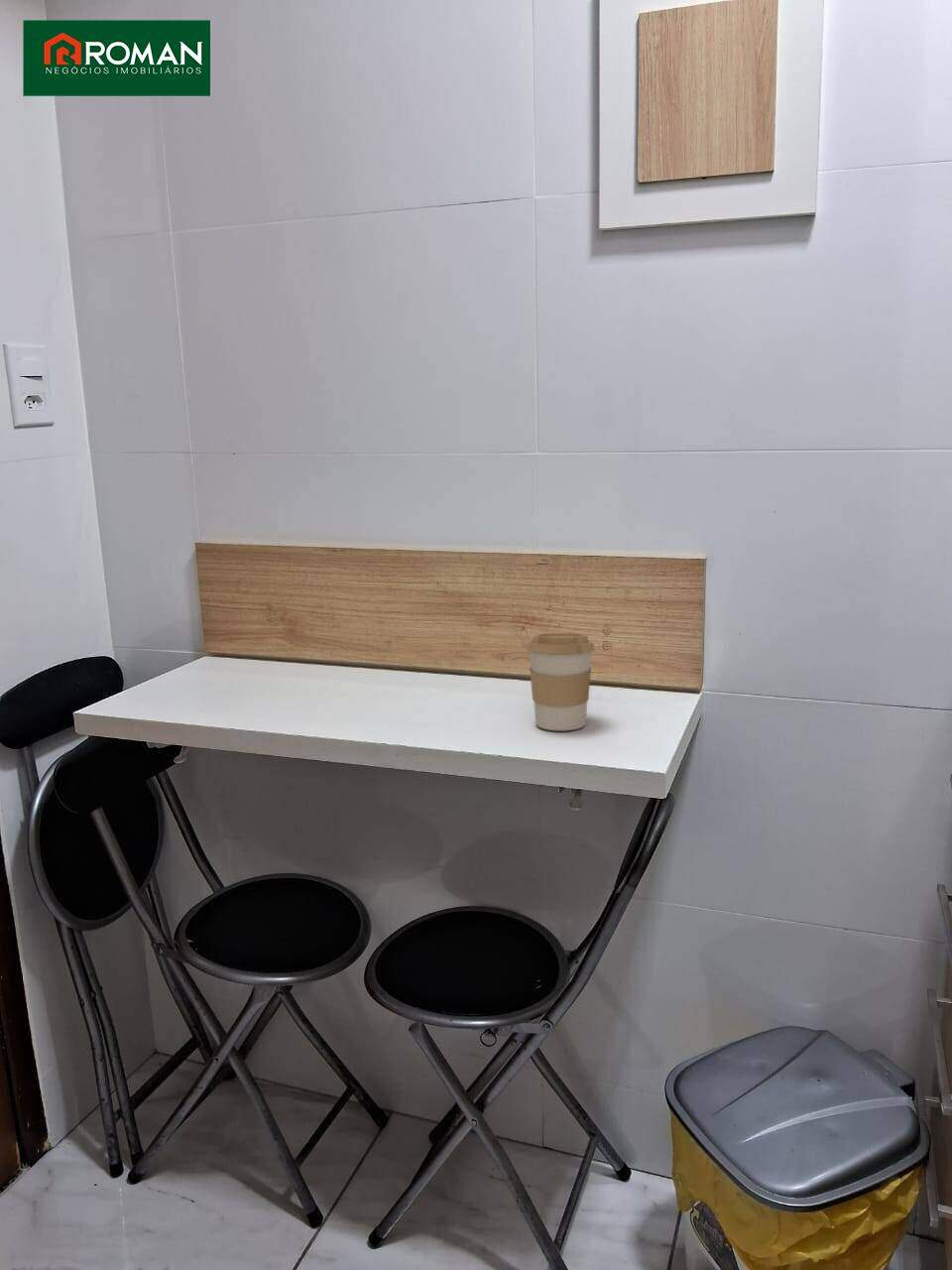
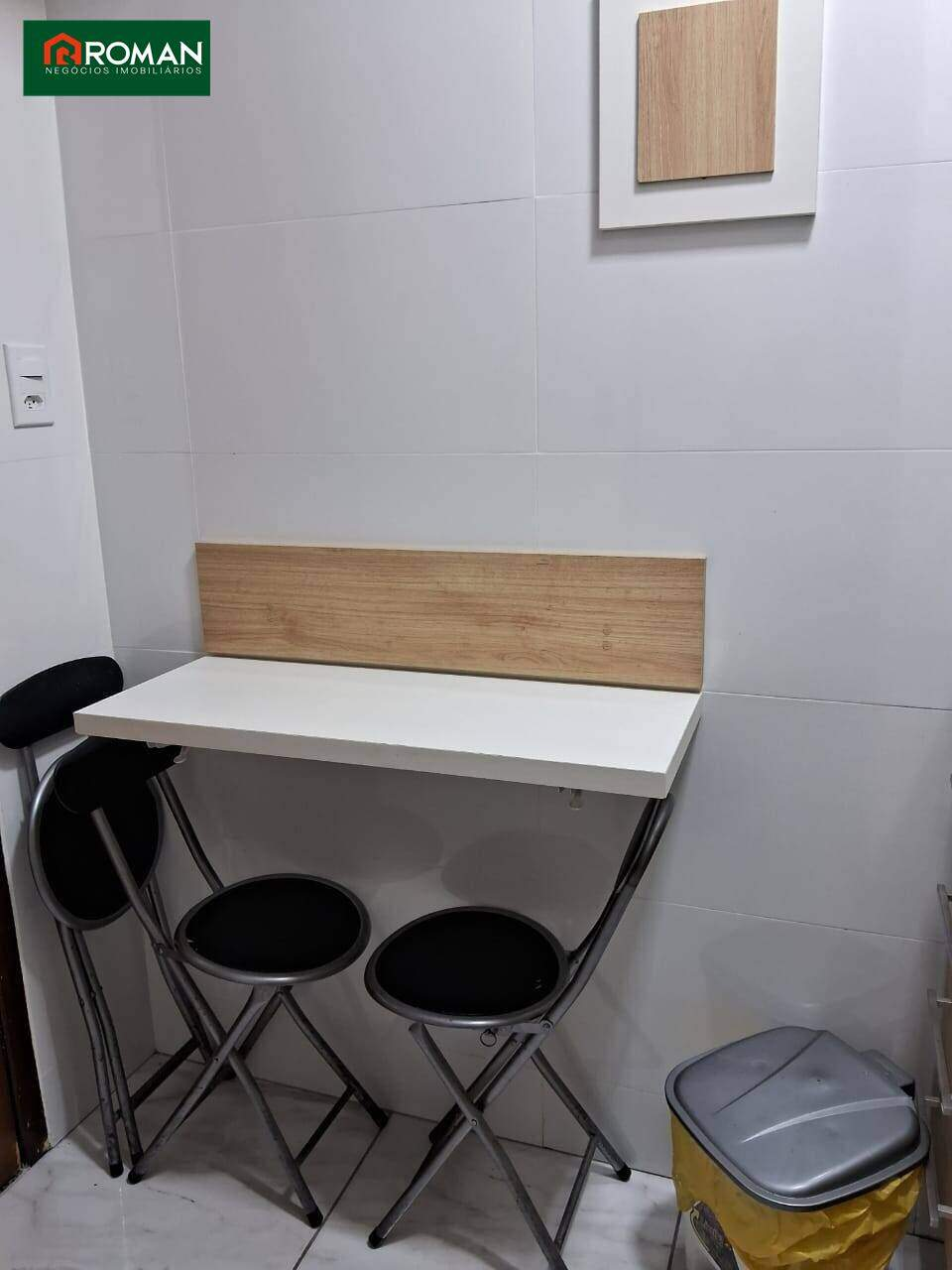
- coffee cup (560, 678)
